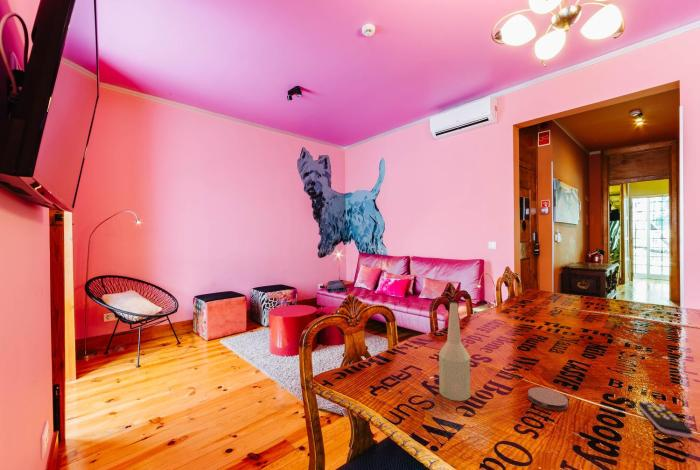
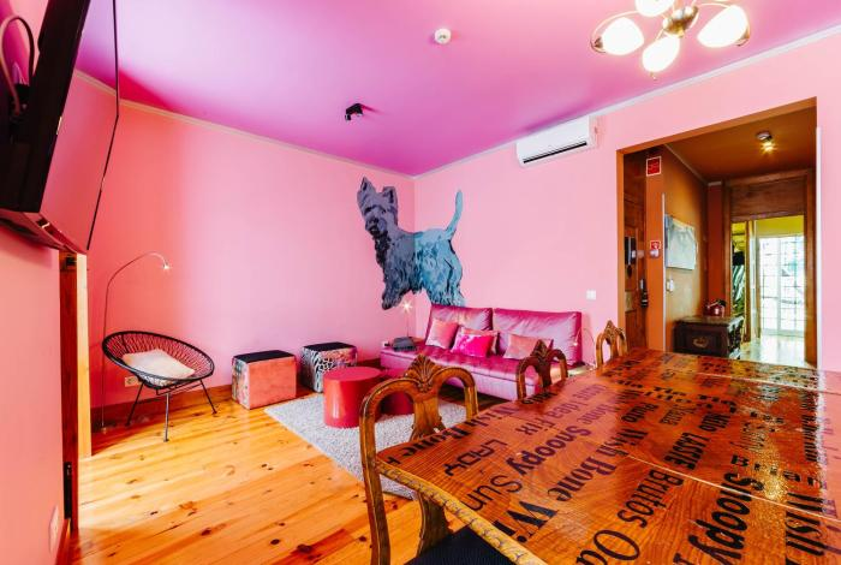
- coaster (547, 398)
- remote control (663, 418)
- bottle (454, 348)
